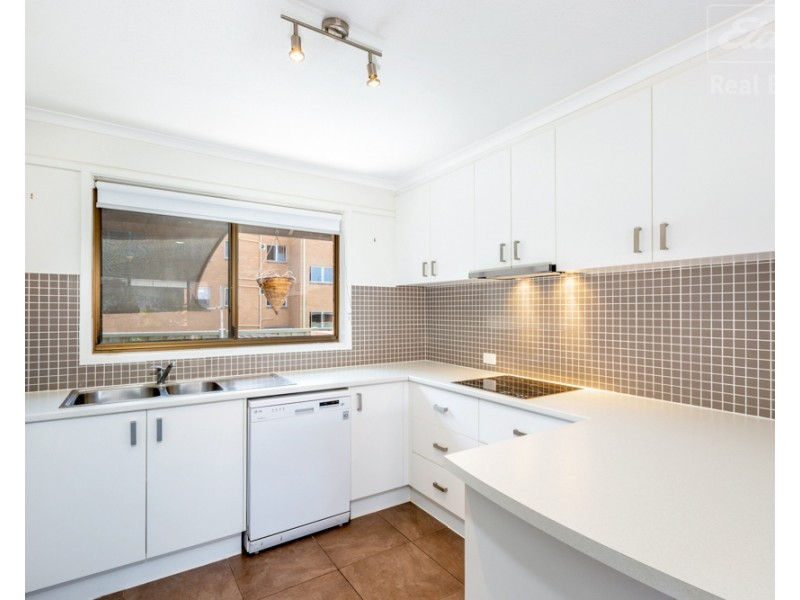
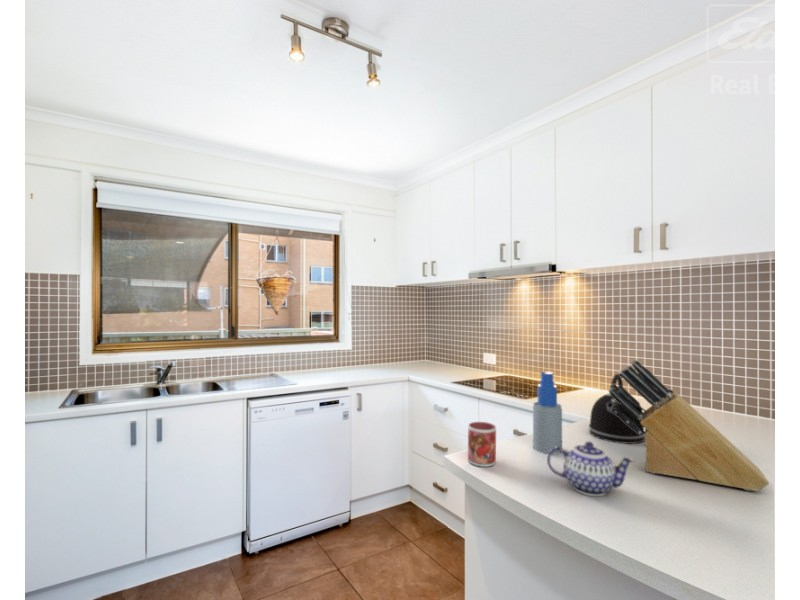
+ teapot (589, 465)
+ spray bottle (547, 410)
+ mug (484, 441)
+ knife block (680, 417)
+ kettle (618, 402)
